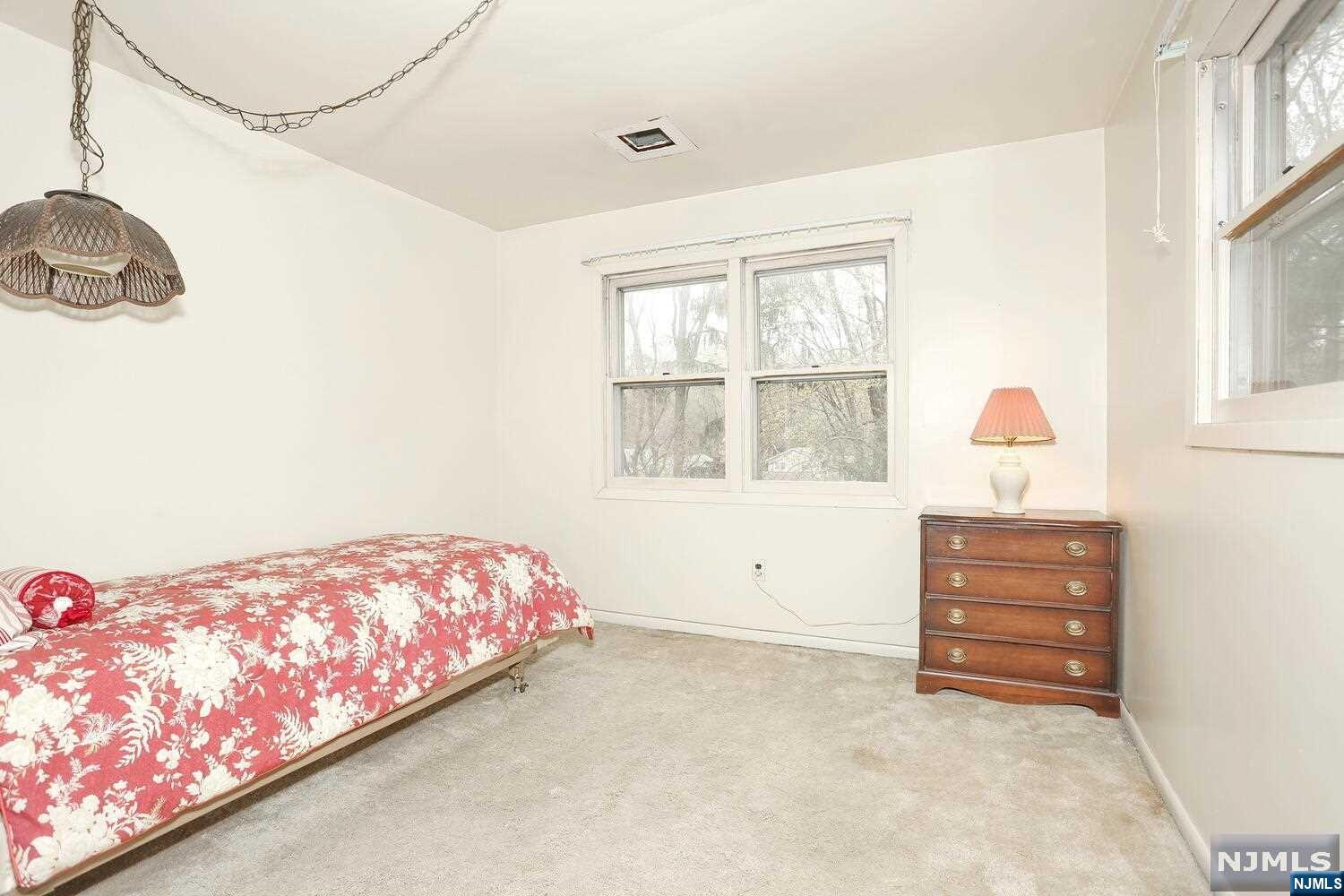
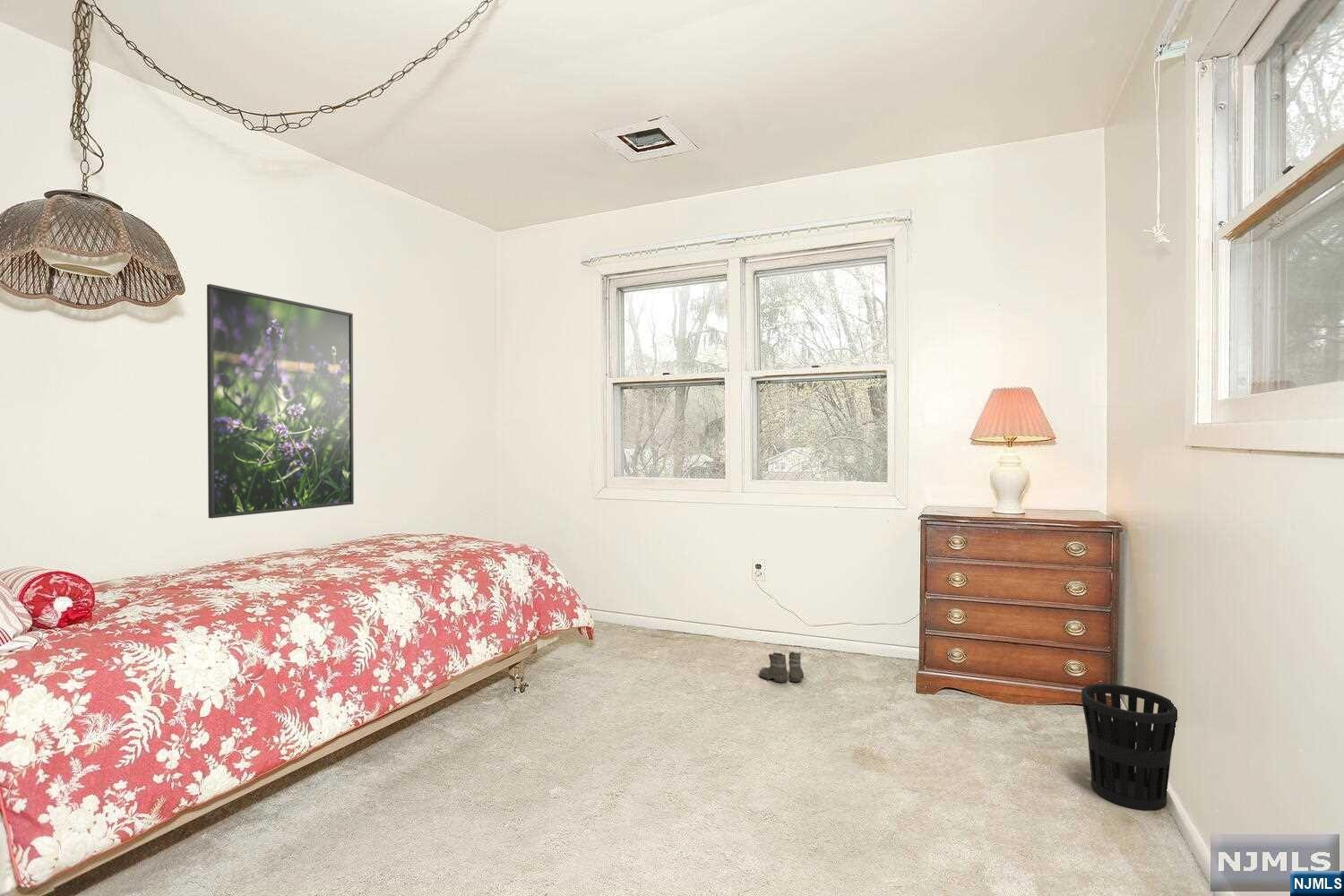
+ boots (785, 664)
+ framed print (288, 405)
+ wastebasket (1128, 745)
